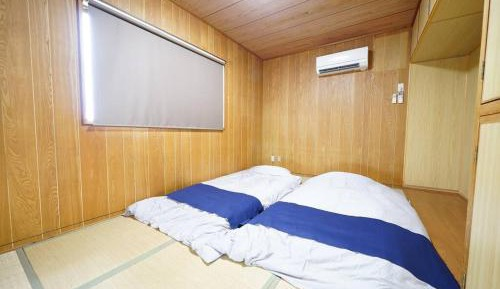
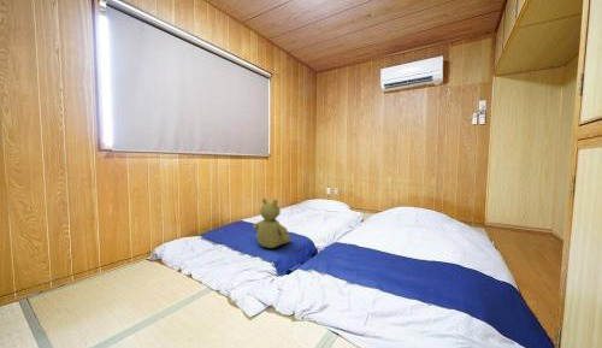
+ stuffed bear (273, 220)
